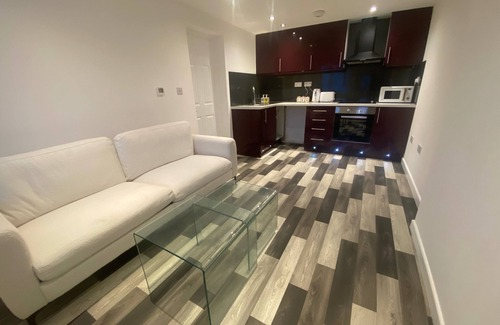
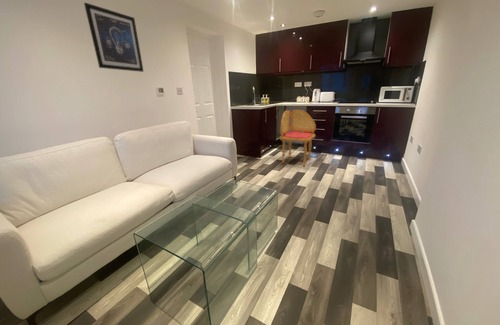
+ dining chair (297, 137)
+ wall art (117, 41)
